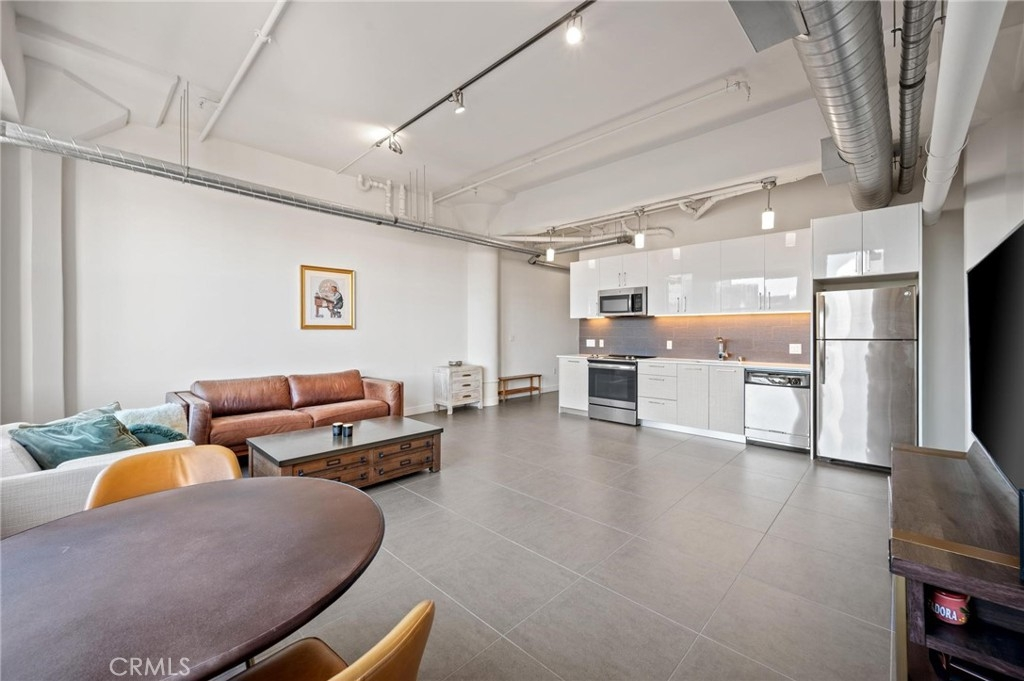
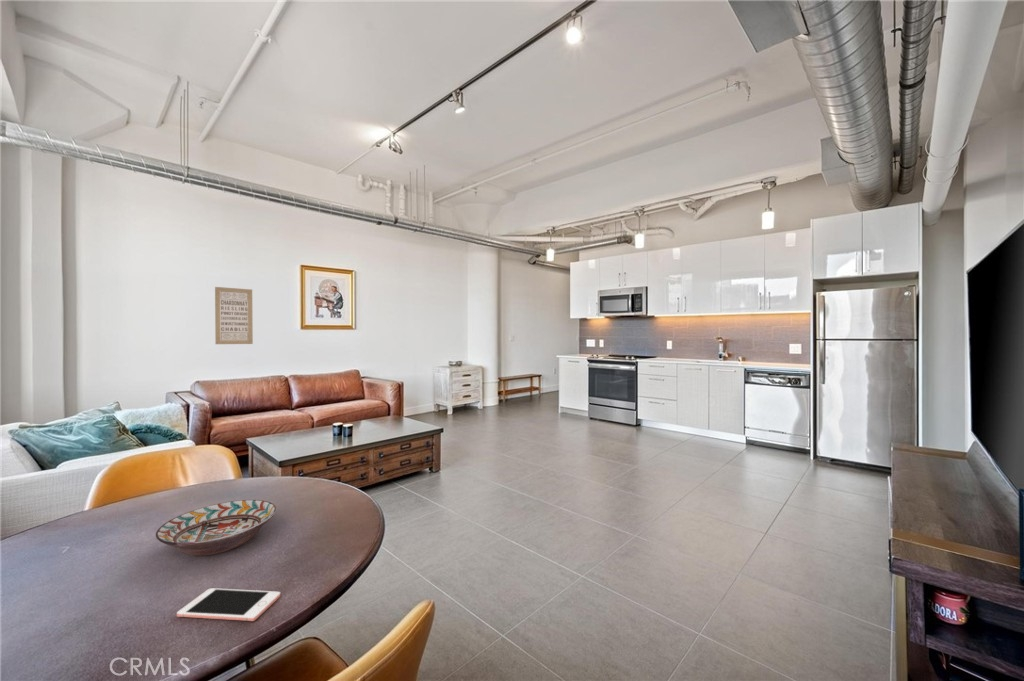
+ cell phone (230, 603)
+ wall art (234, 316)
+ decorative bowl (220, 530)
